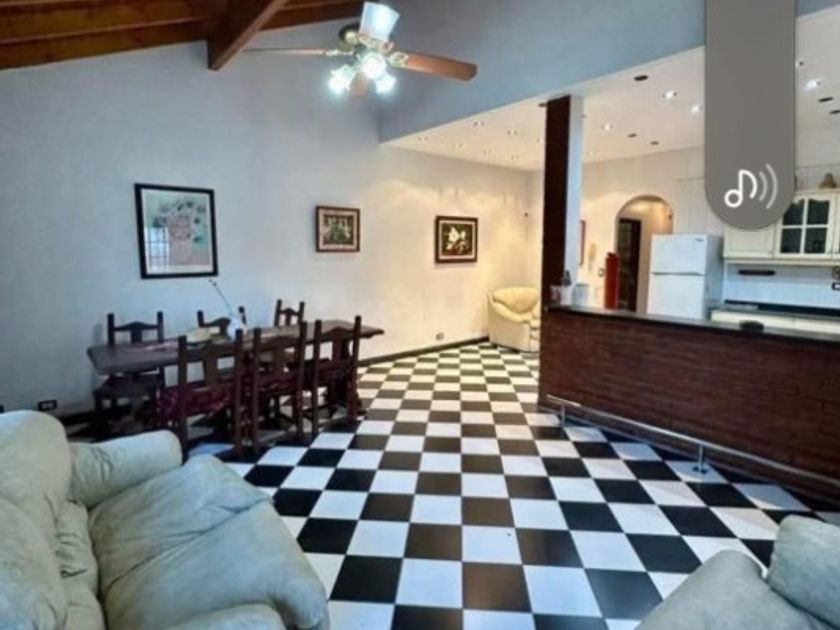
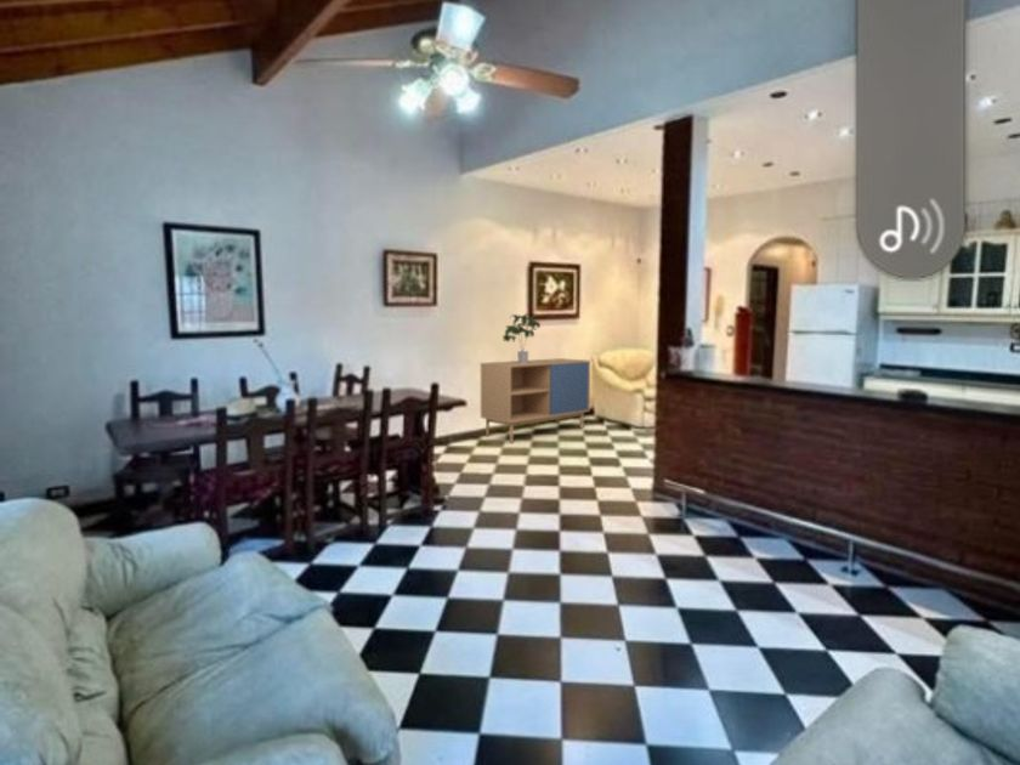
+ storage cabinet (537, 397)
+ potted plant (518, 338)
